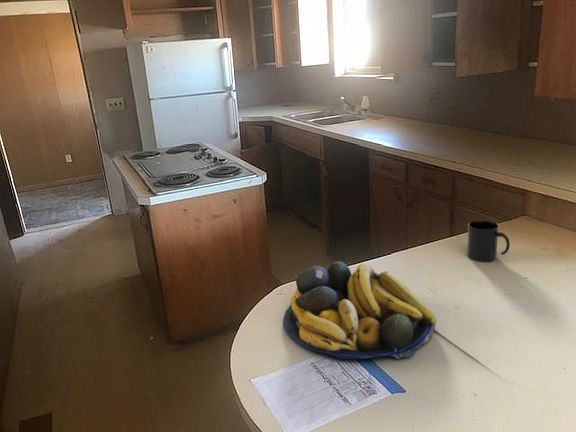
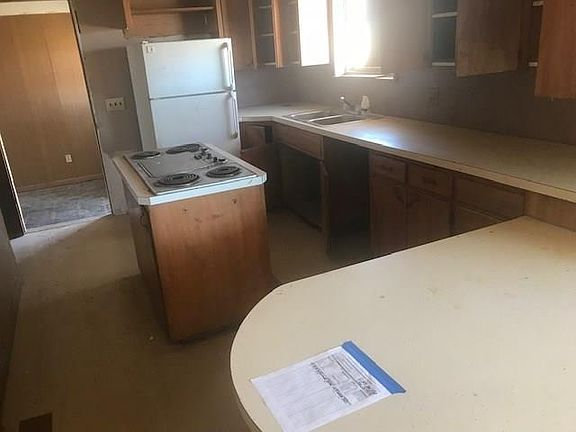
- fruit bowl (355, 295)
- mug (488, 242)
